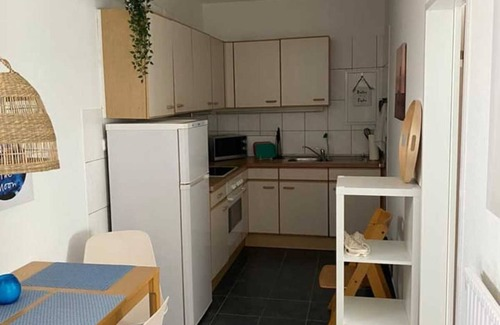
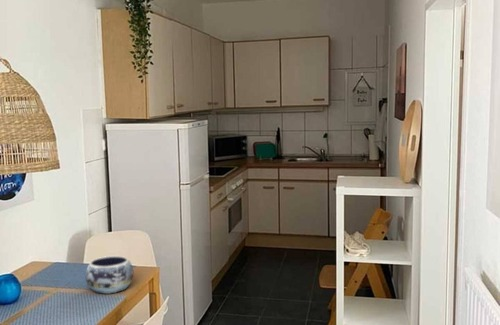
+ decorative bowl (109, 274)
